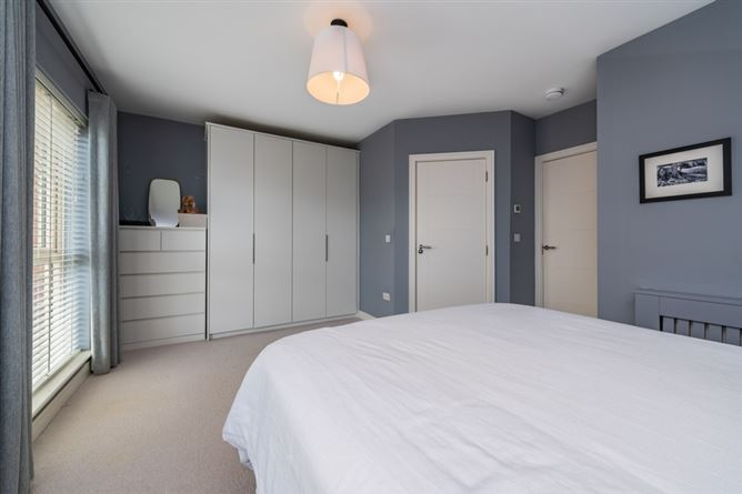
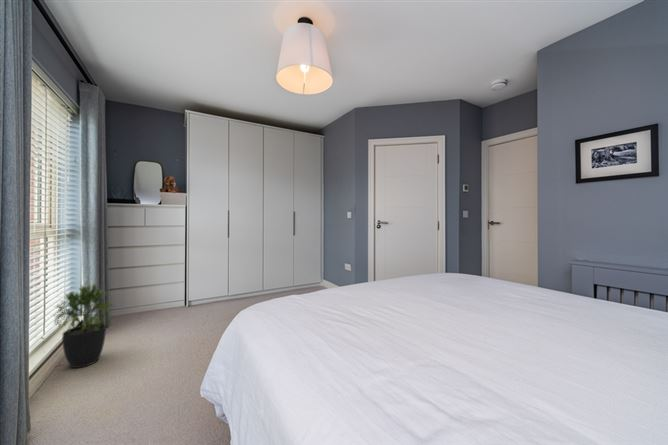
+ potted plant (81, 324)
